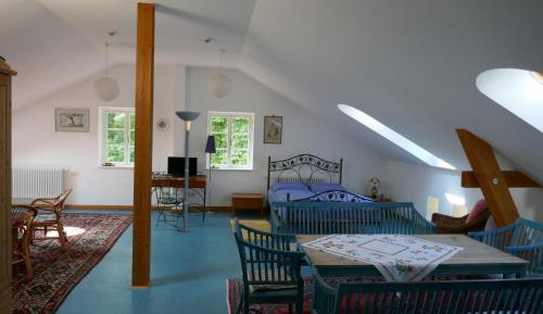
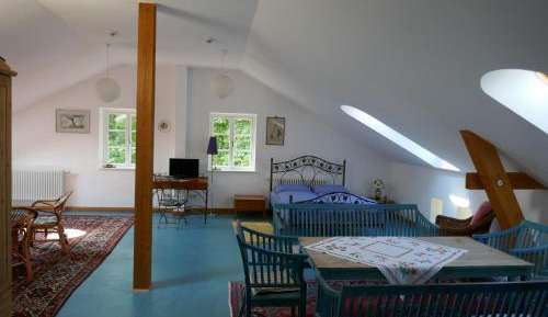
- floor lamp (186, 171)
